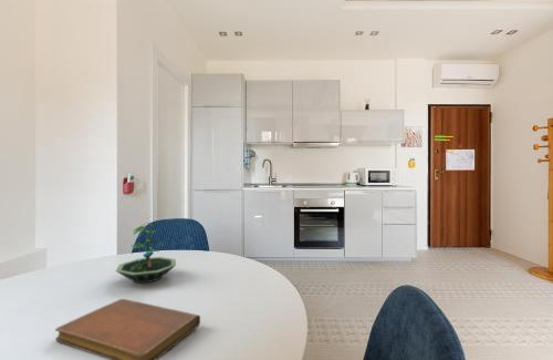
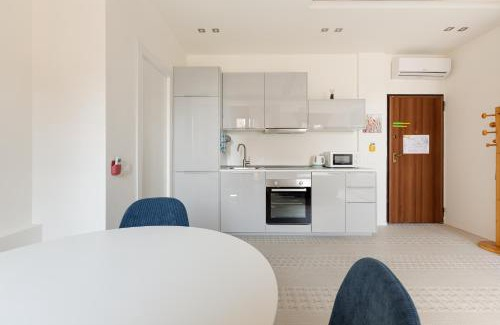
- terrarium (147, 235)
- notebook (131, 326)
